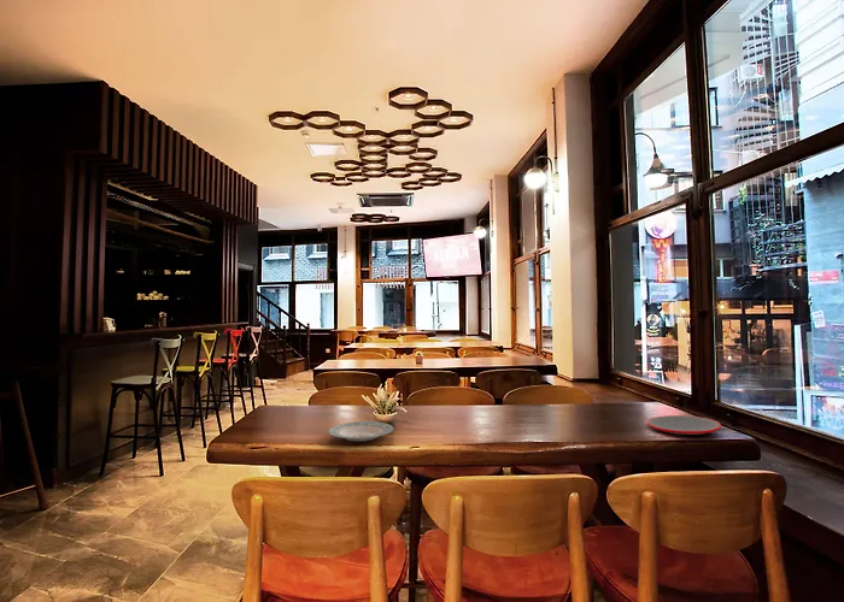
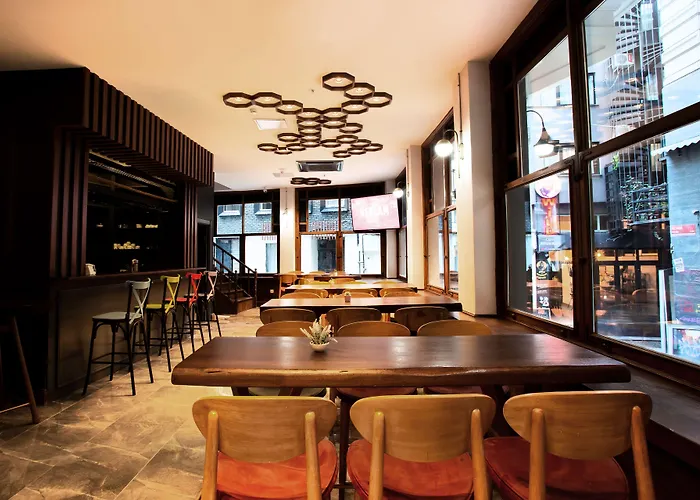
- plate (682, 425)
- plate (361, 432)
